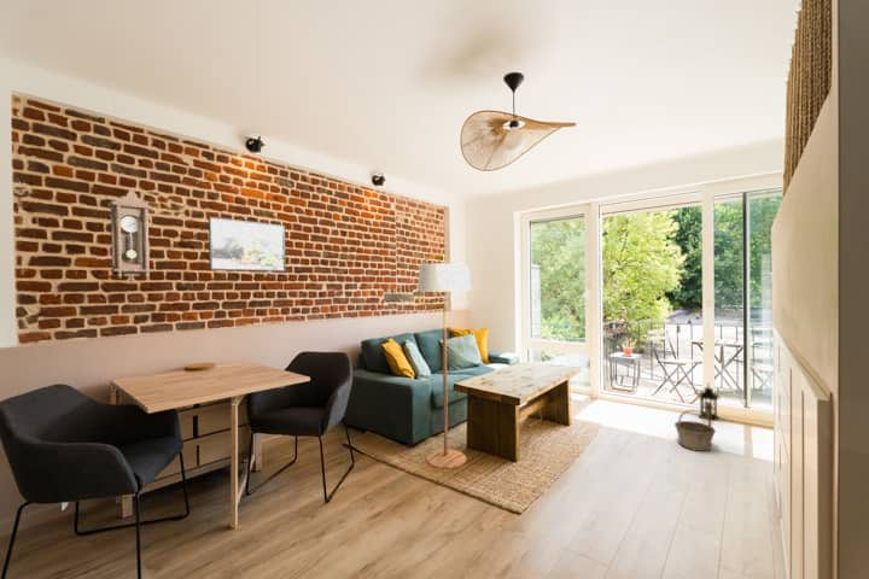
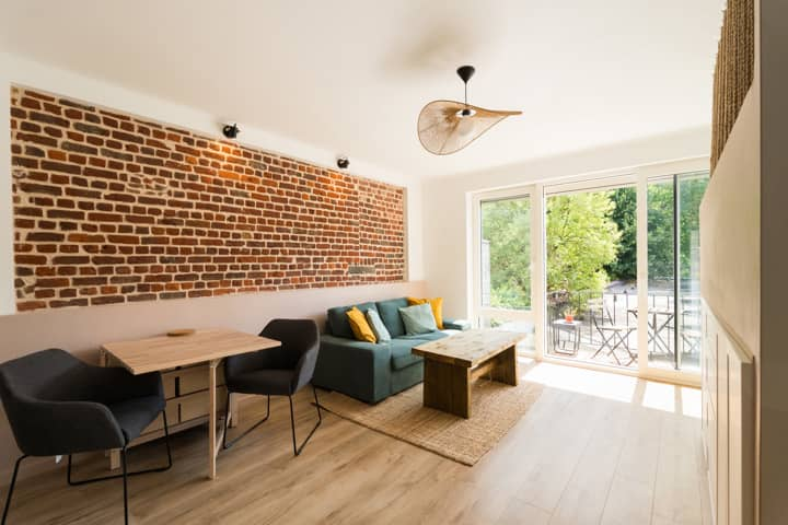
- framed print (249, 246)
- lantern (708, 398)
- floor lamp (443, 356)
- pendulum clock (130, 236)
- basket (694, 428)
